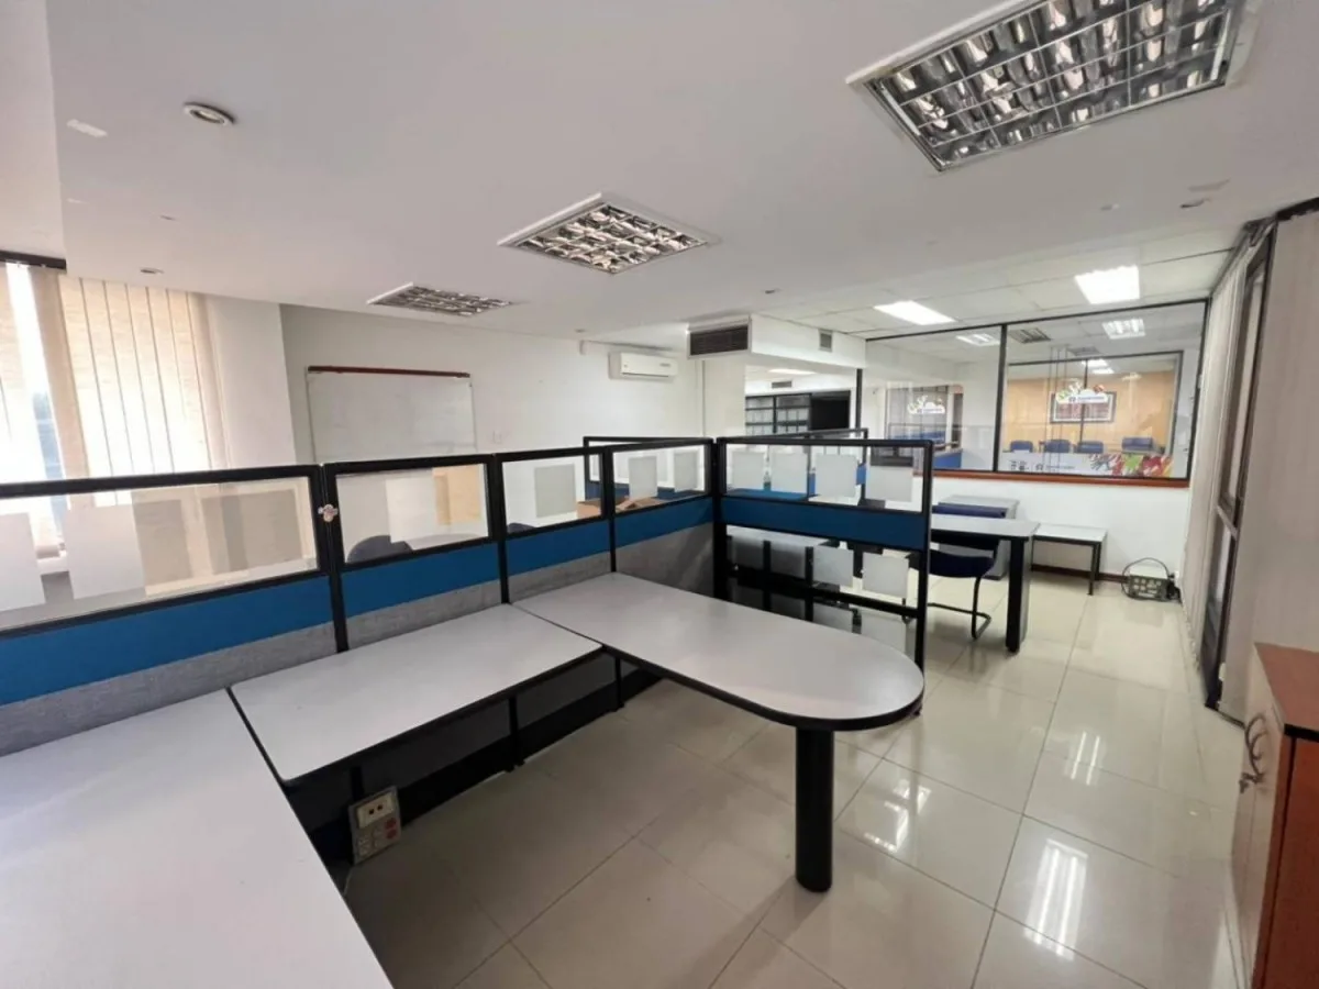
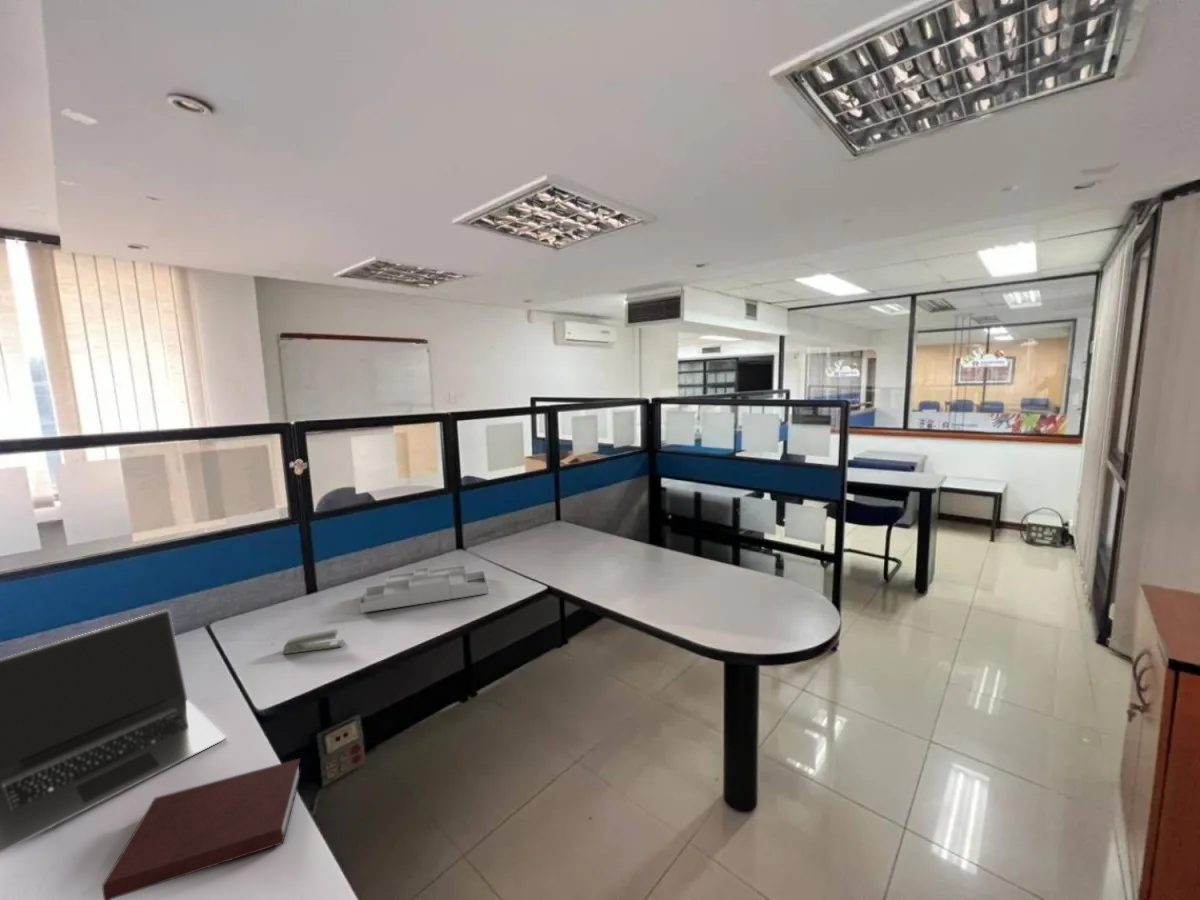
+ desk organizer (426, 583)
+ stapler (313, 640)
+ notebook (216, 820)
+ laptop (98, 708)
